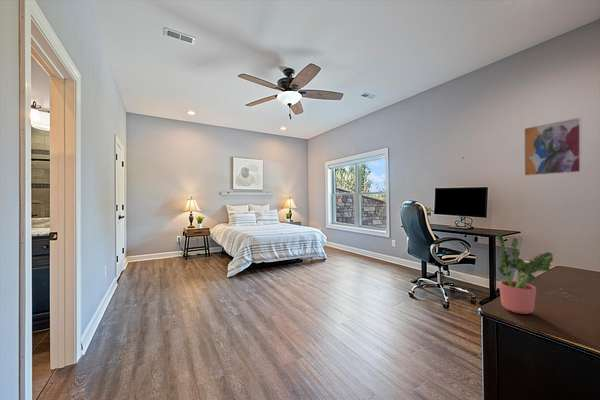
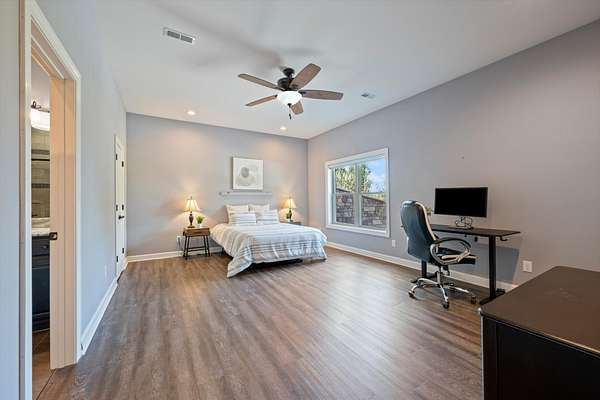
- wall art (550, 148)
- potted plant (530, 271)
